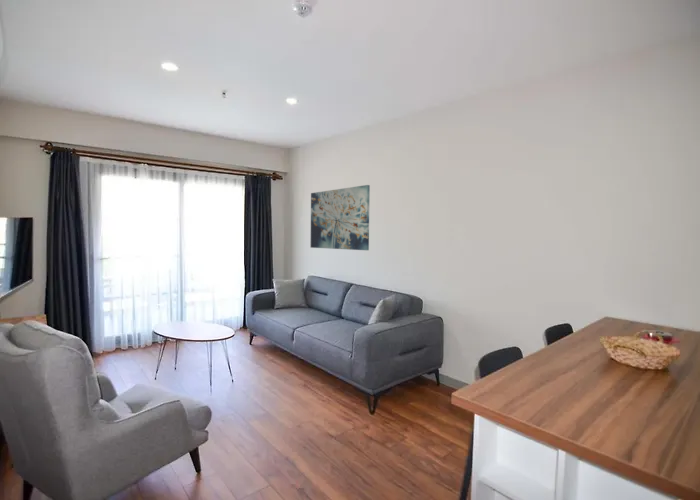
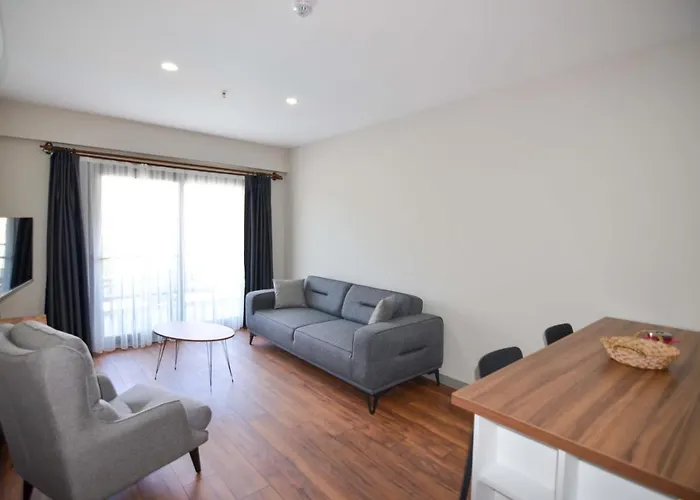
- wall art (337, 219)
